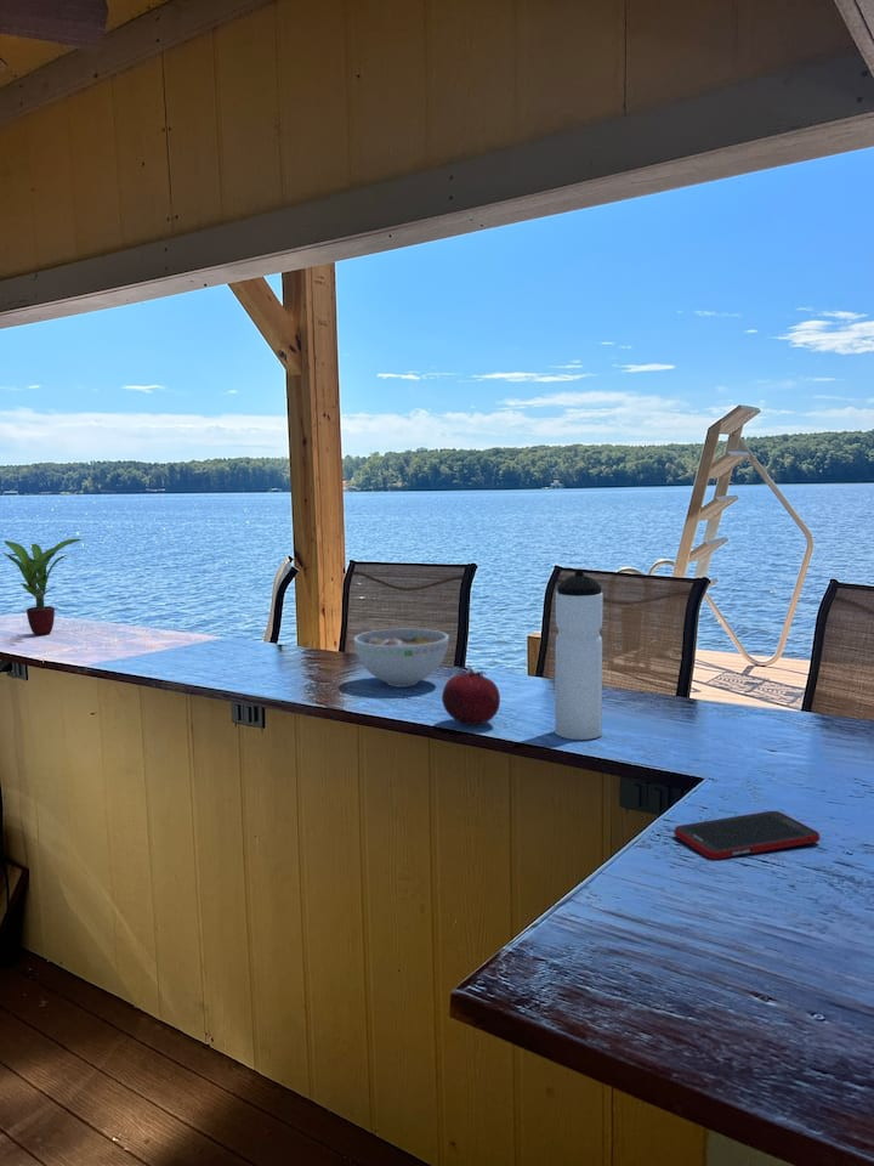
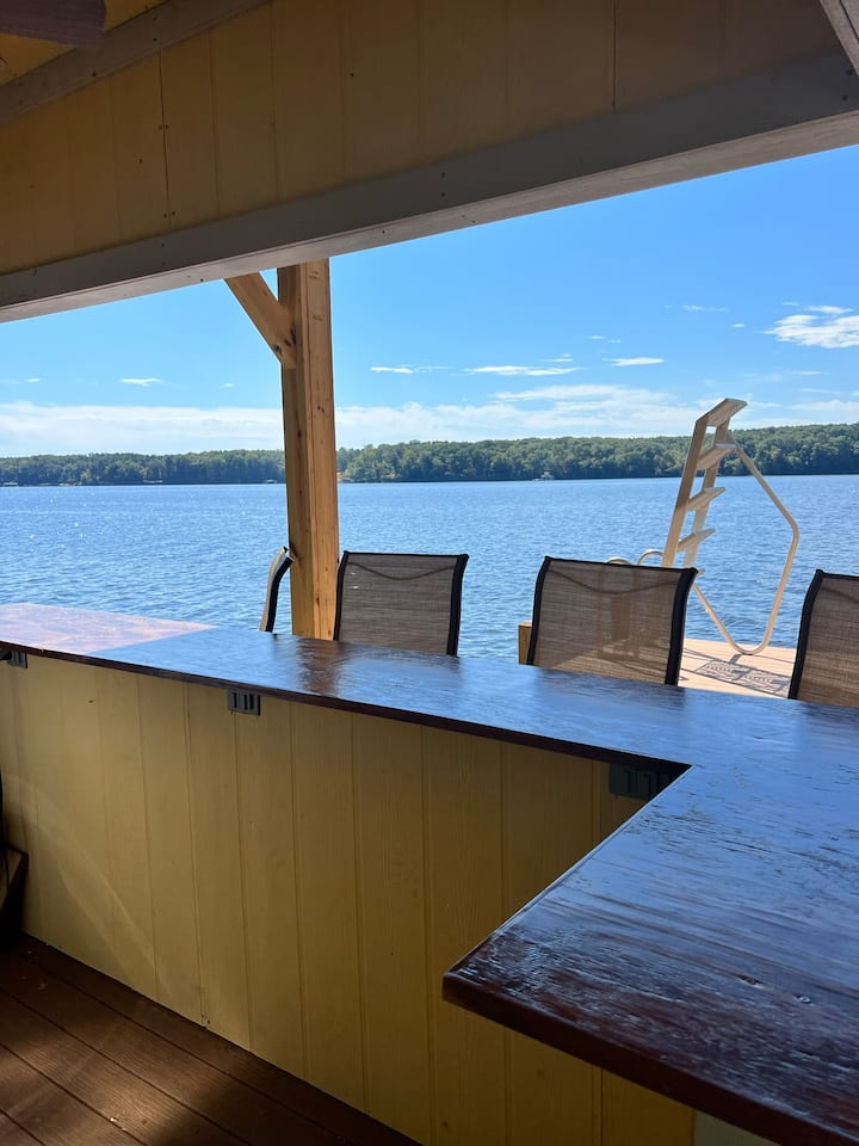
- bowl (402, 660)
- potted plant (45, 587)
- cell phone (745, 834)
- water bottle (578, 652)
- fruit (472, 695)
